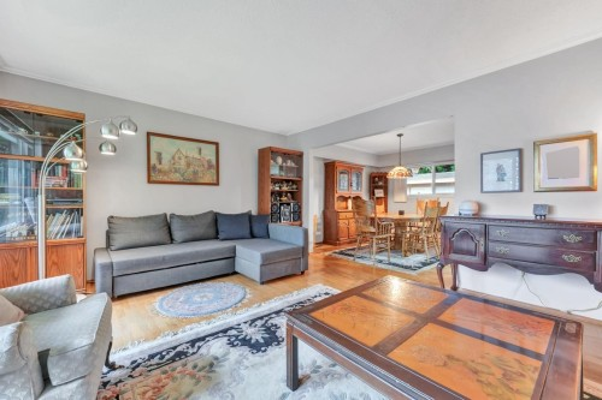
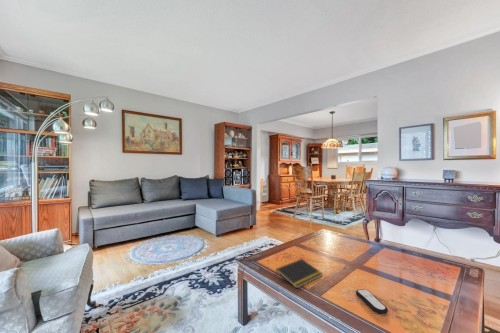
+ remote control (371, 300)
+ notepad (299, 272)
